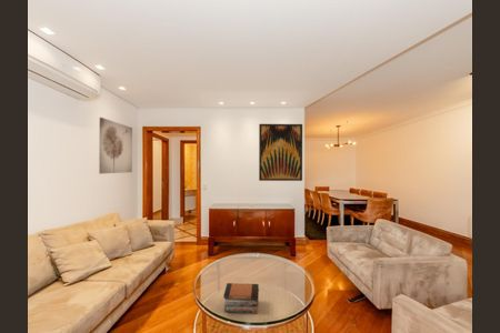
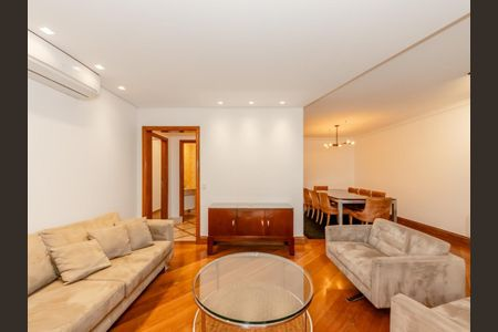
- wall art (117, 148)
- wall art (280, 152)
- book stack (241, 297)
